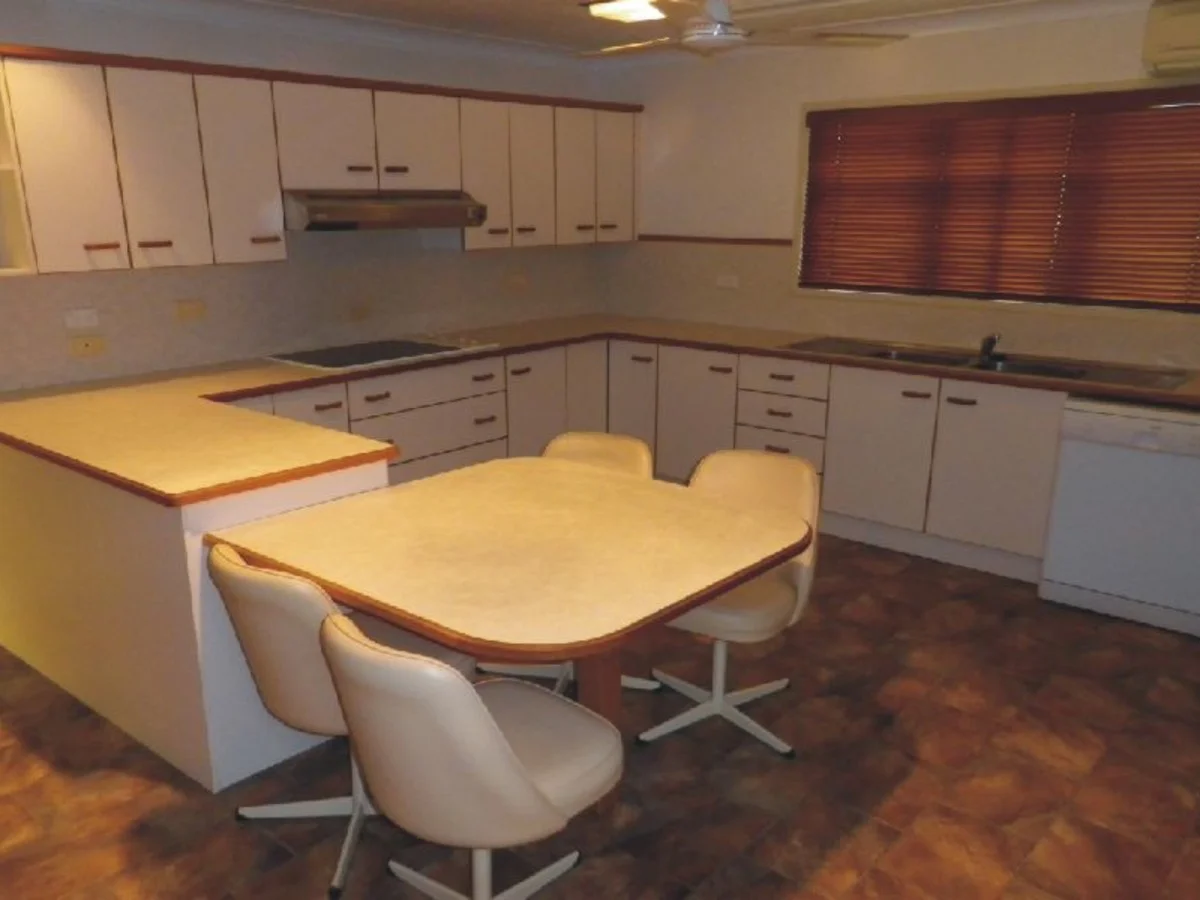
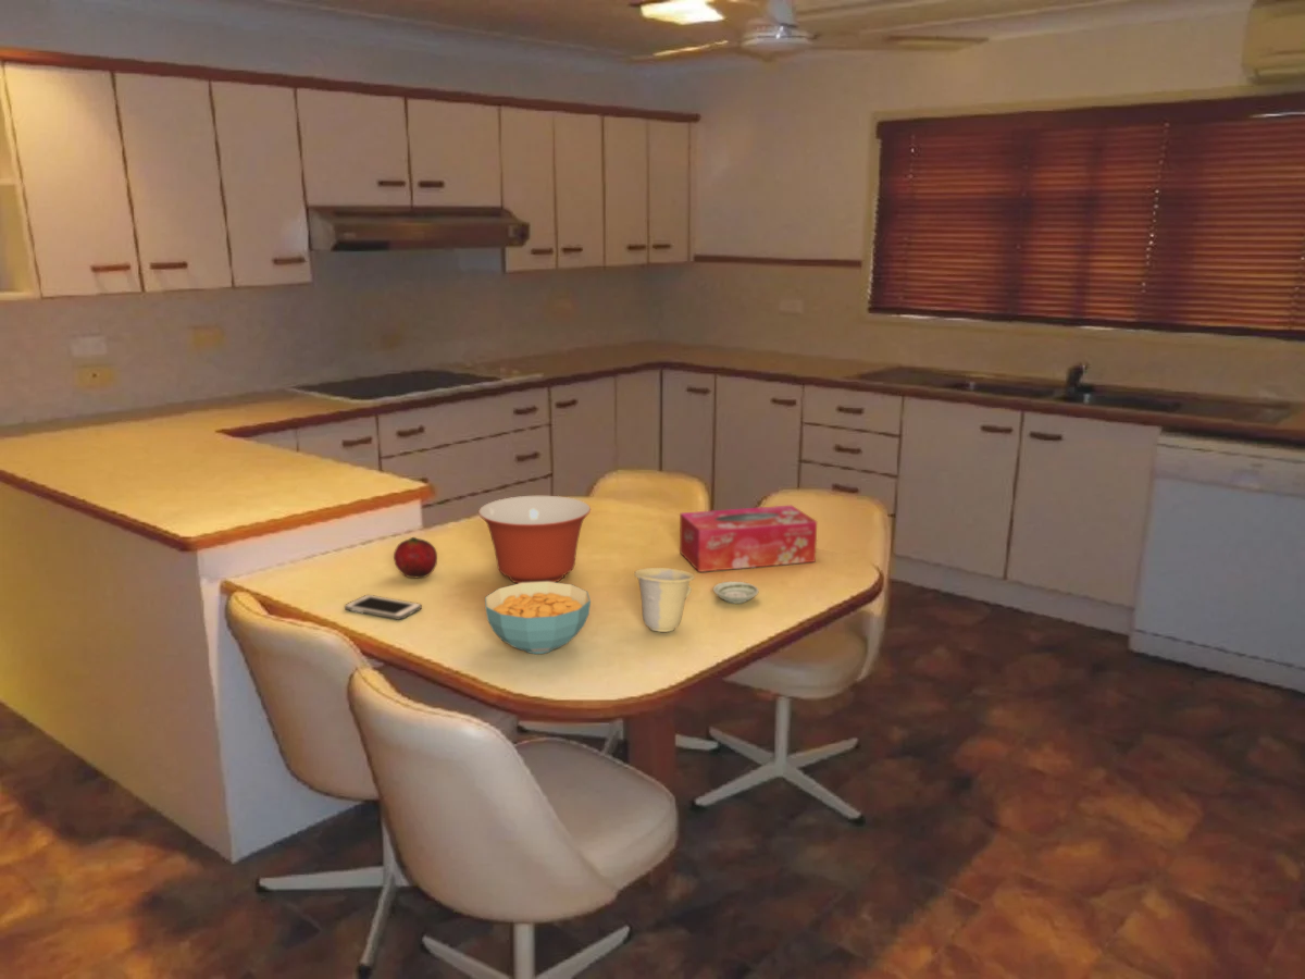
+ fruit (415, 556)
+ cell phone (383, 607)
+ mixing bowl (535, 543)
+ saucer (735, 594)
+ cereal bowl (537, 623)
+ cup (663, 598)
+ tissue box (746, 536)
